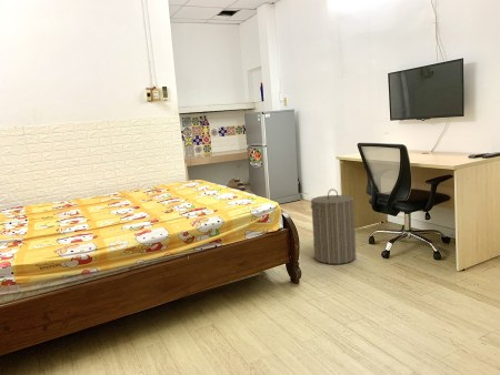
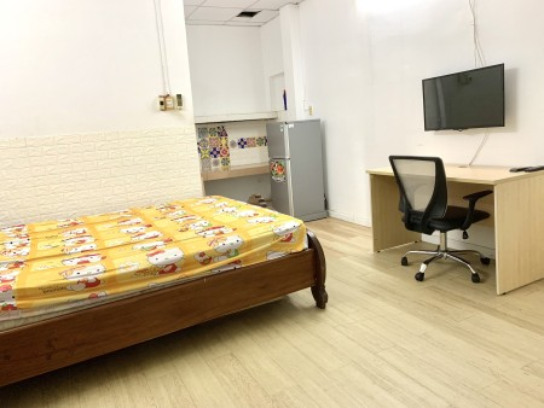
- laundry hamper (332, 223)
